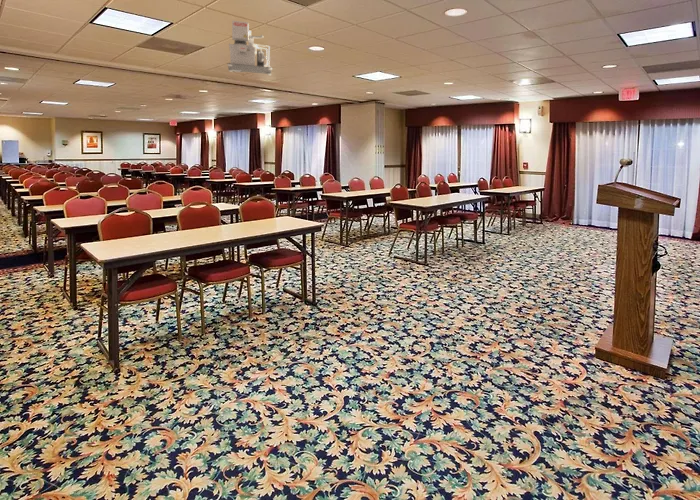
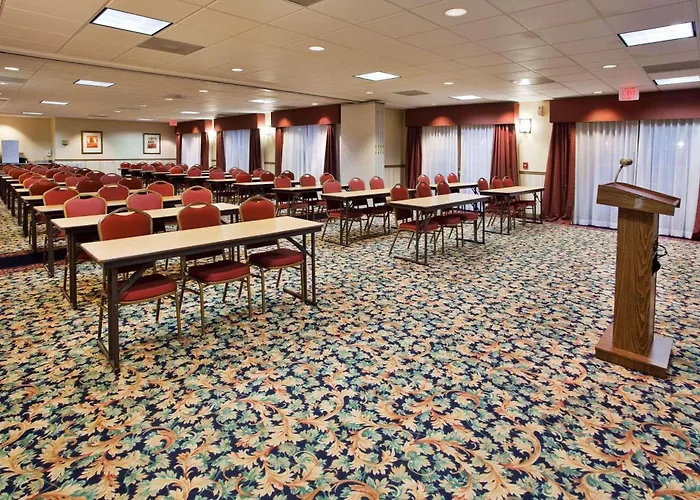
- projector (249, 48)
